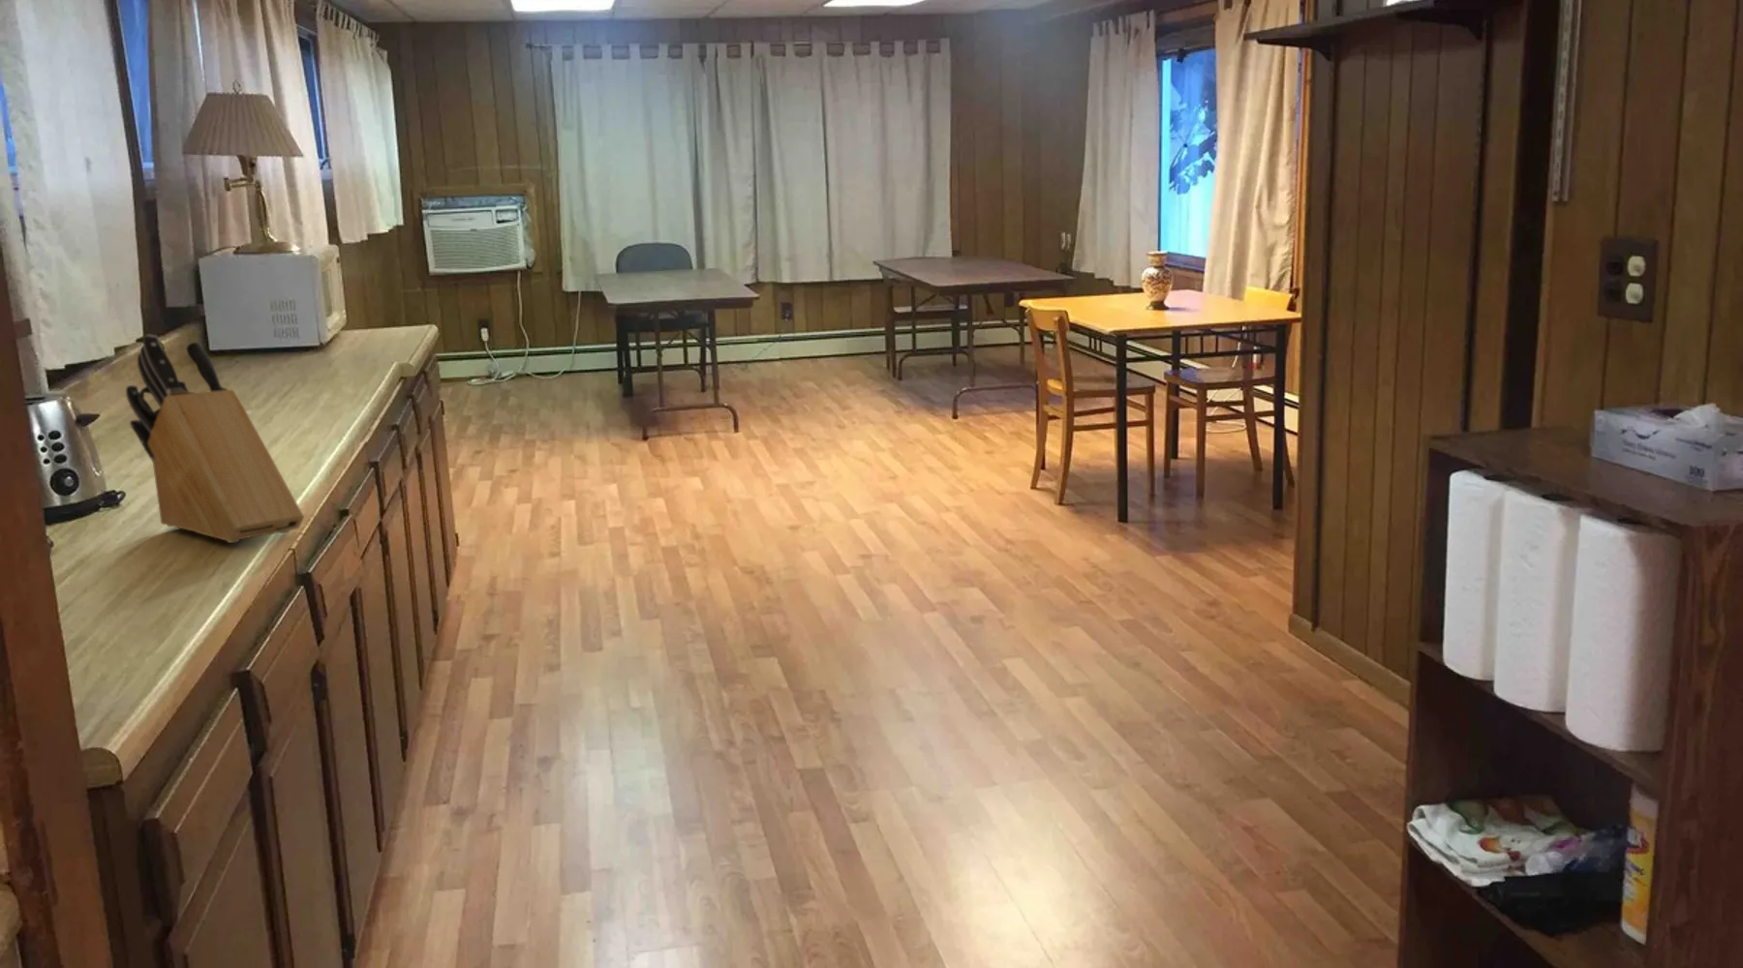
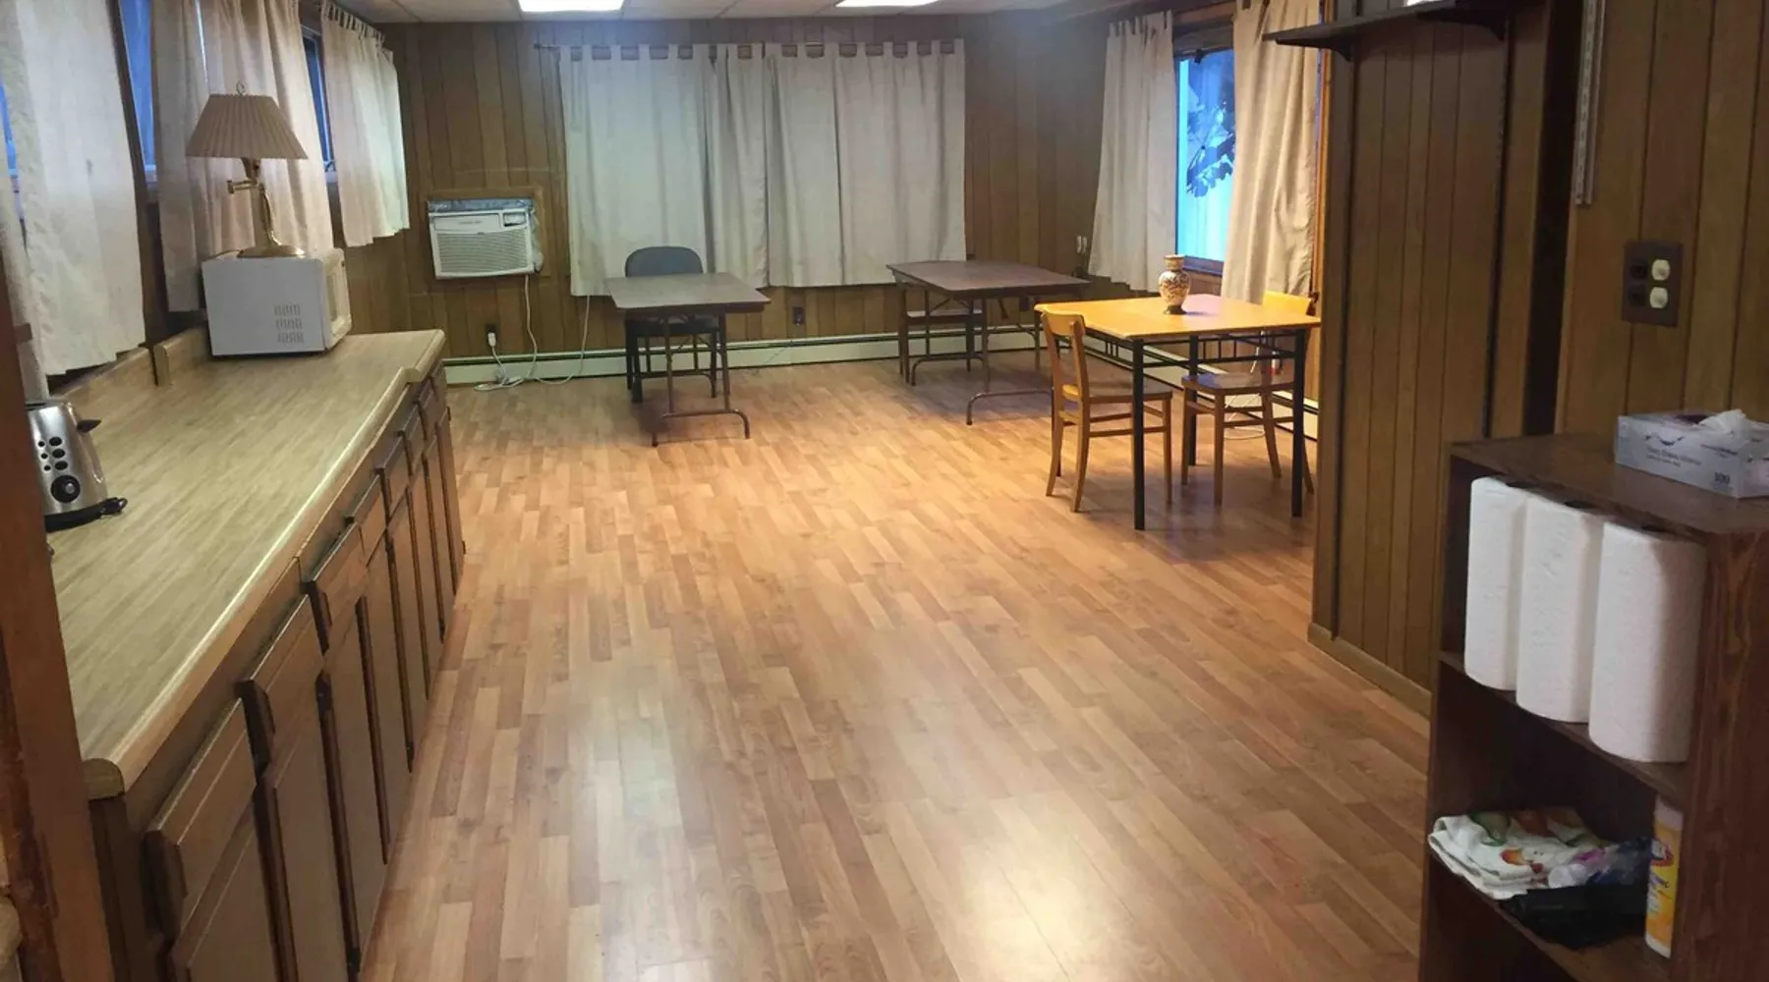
- knife block (207, 432)
